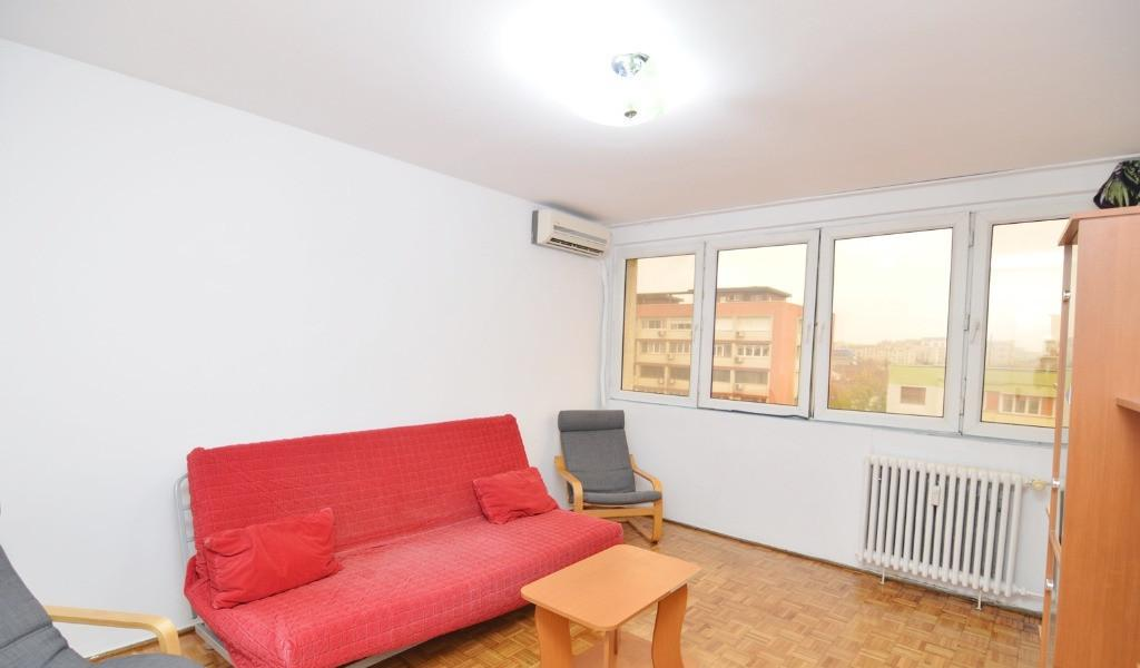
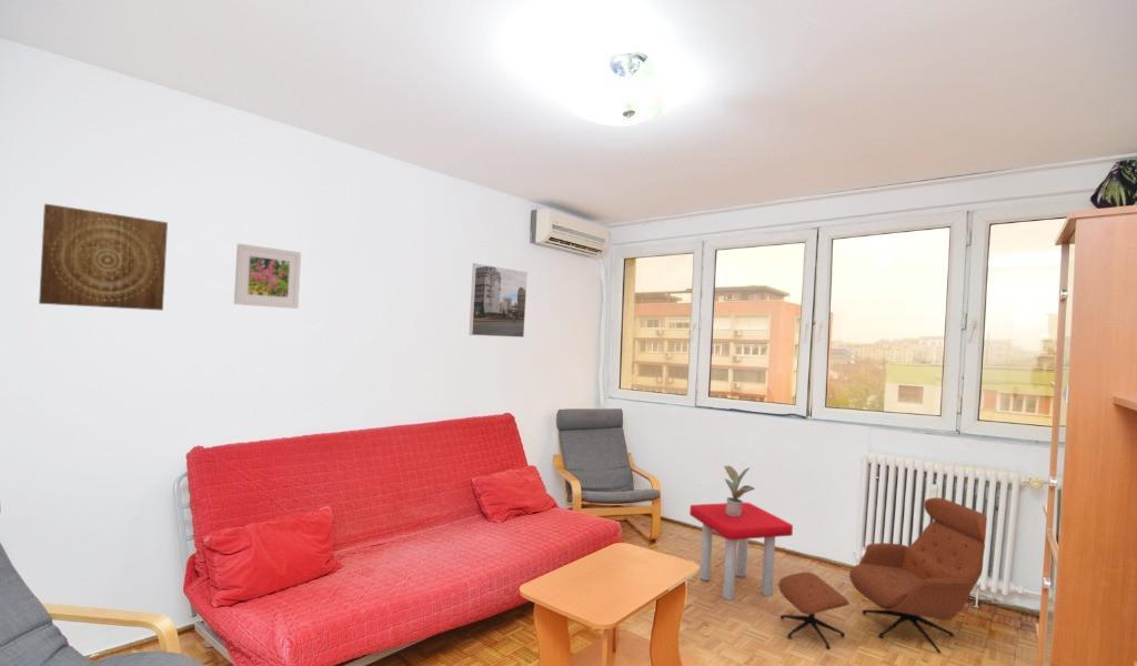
+ lounge chair (875, 567)
+ stool (737, 549)
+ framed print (269, 276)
+ potted plant (739, 490)
+ wall art (107, 260)
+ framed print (499, 302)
